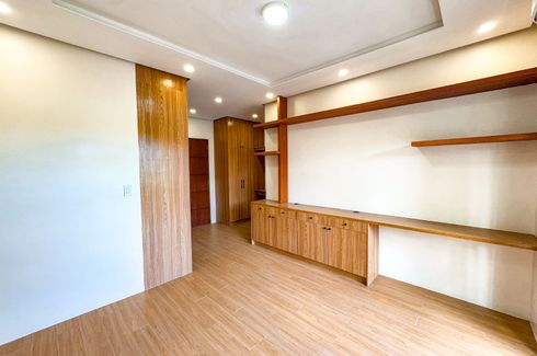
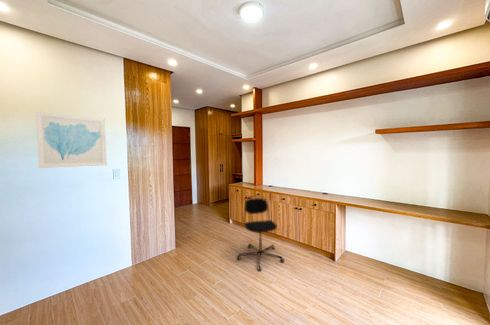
+ office chair (258, 228)
+ wall art (74, 141)
